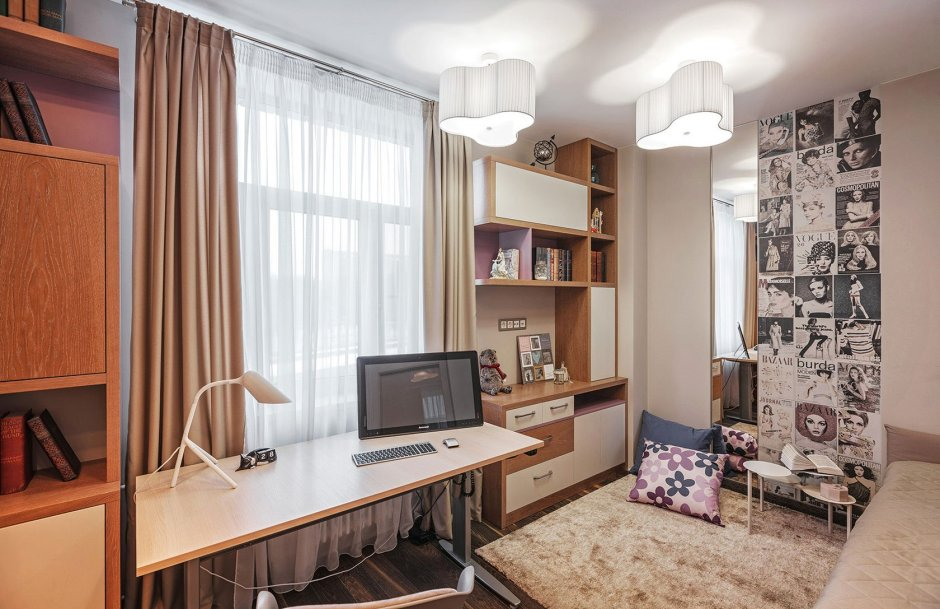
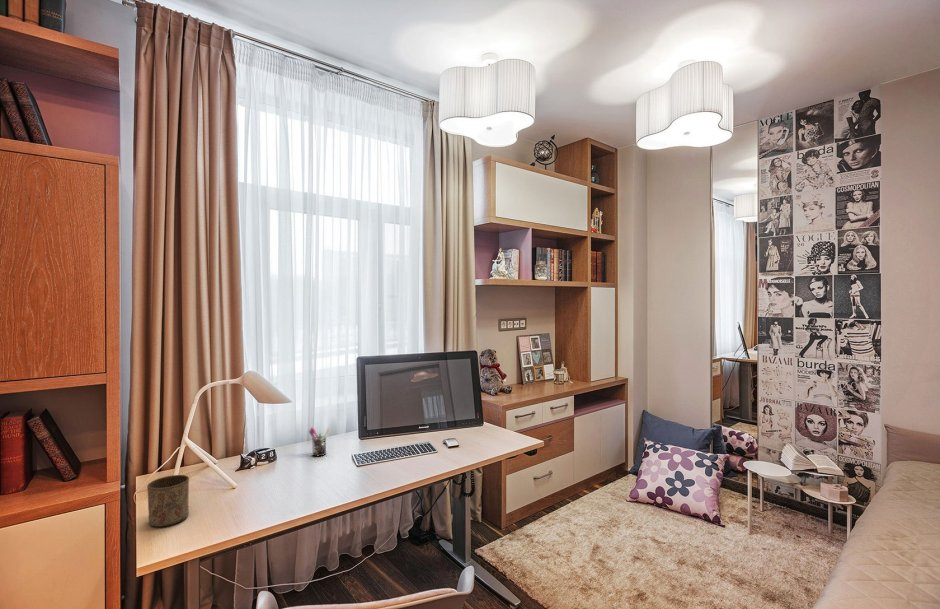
+ cup (168, 500)
+ pen holder (318, 440)
